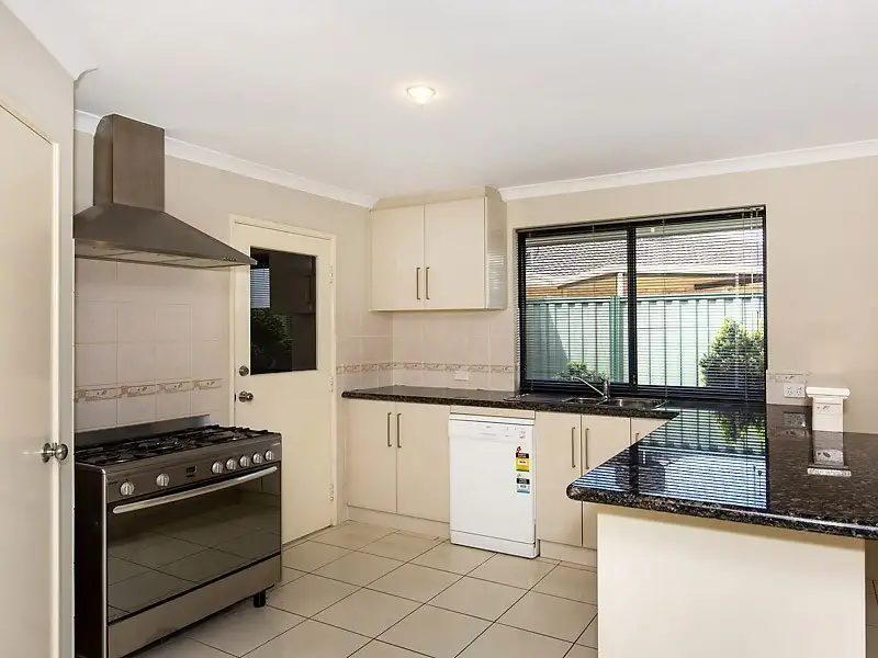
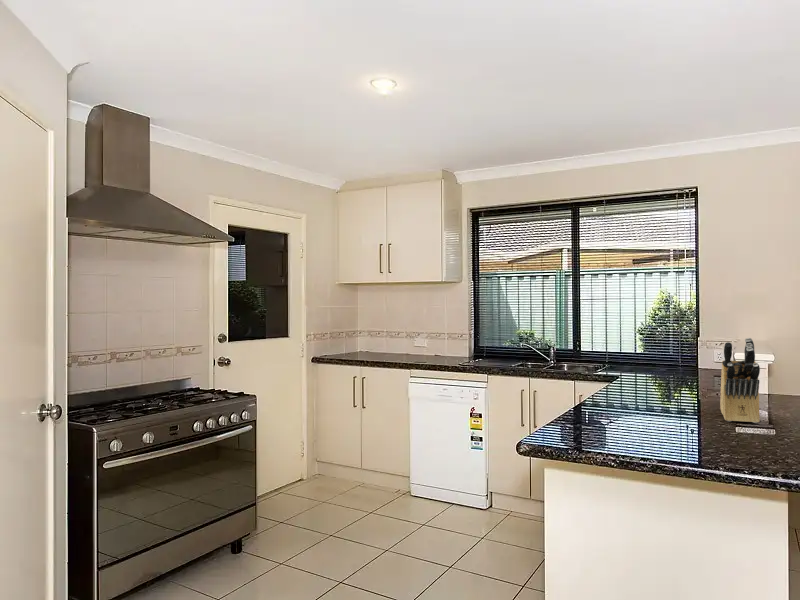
+ knife block (739, 377)
